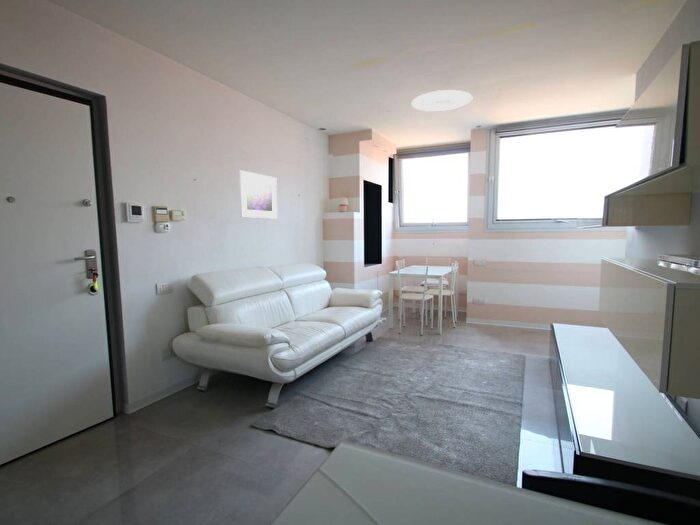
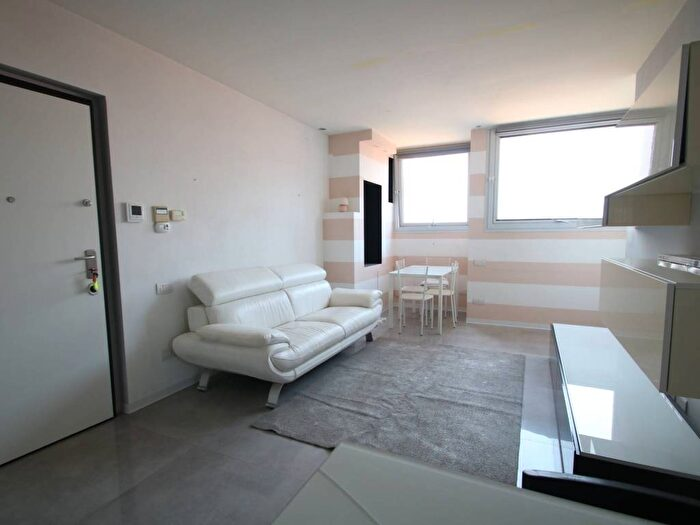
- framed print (259, 196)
- ceiling light (441, 98)
